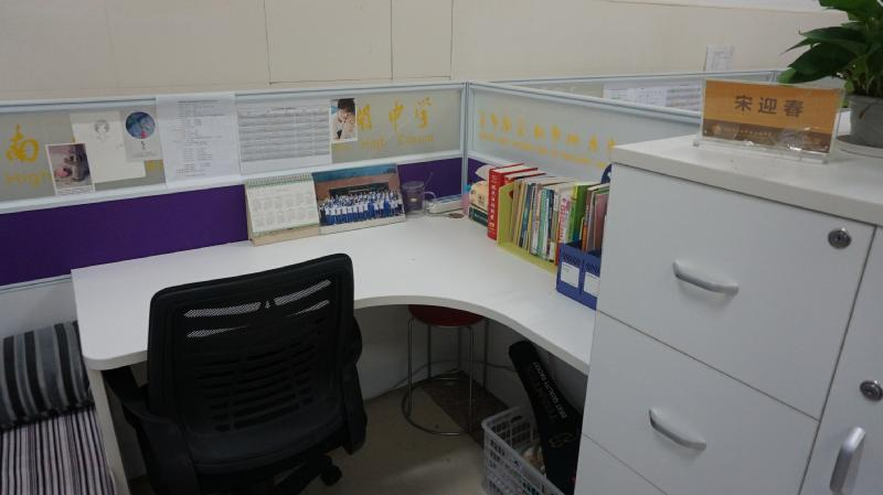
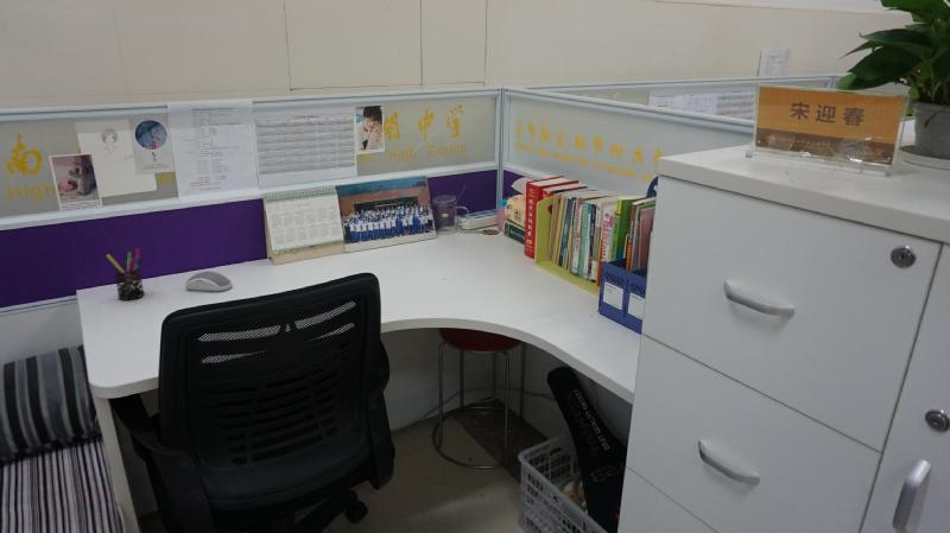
+ pen holder (129, 271)
+ computer mouse (208, 279)
